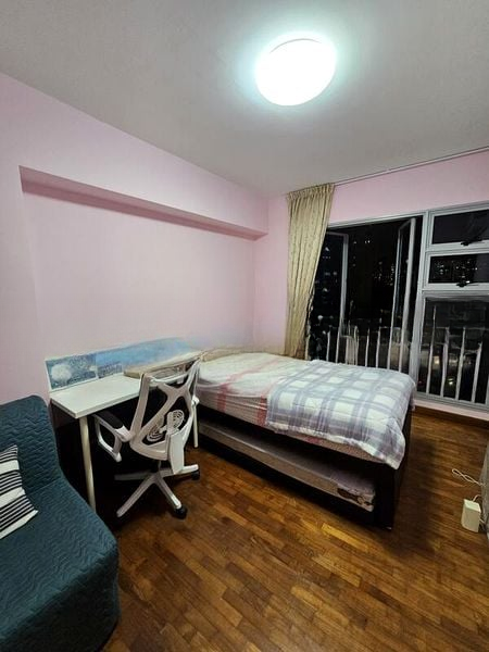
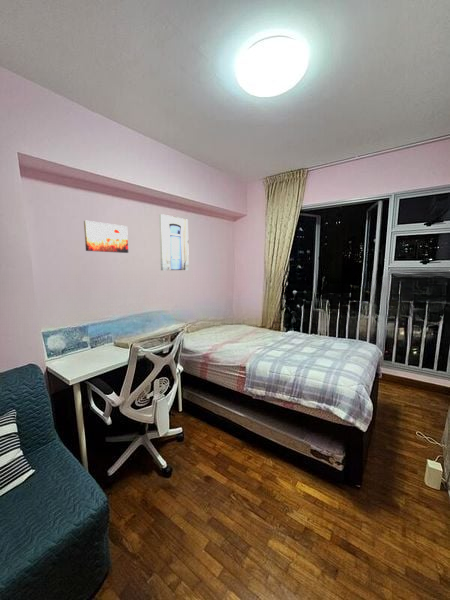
+ wall art (174, 244)
+ wall art (107, 237)
